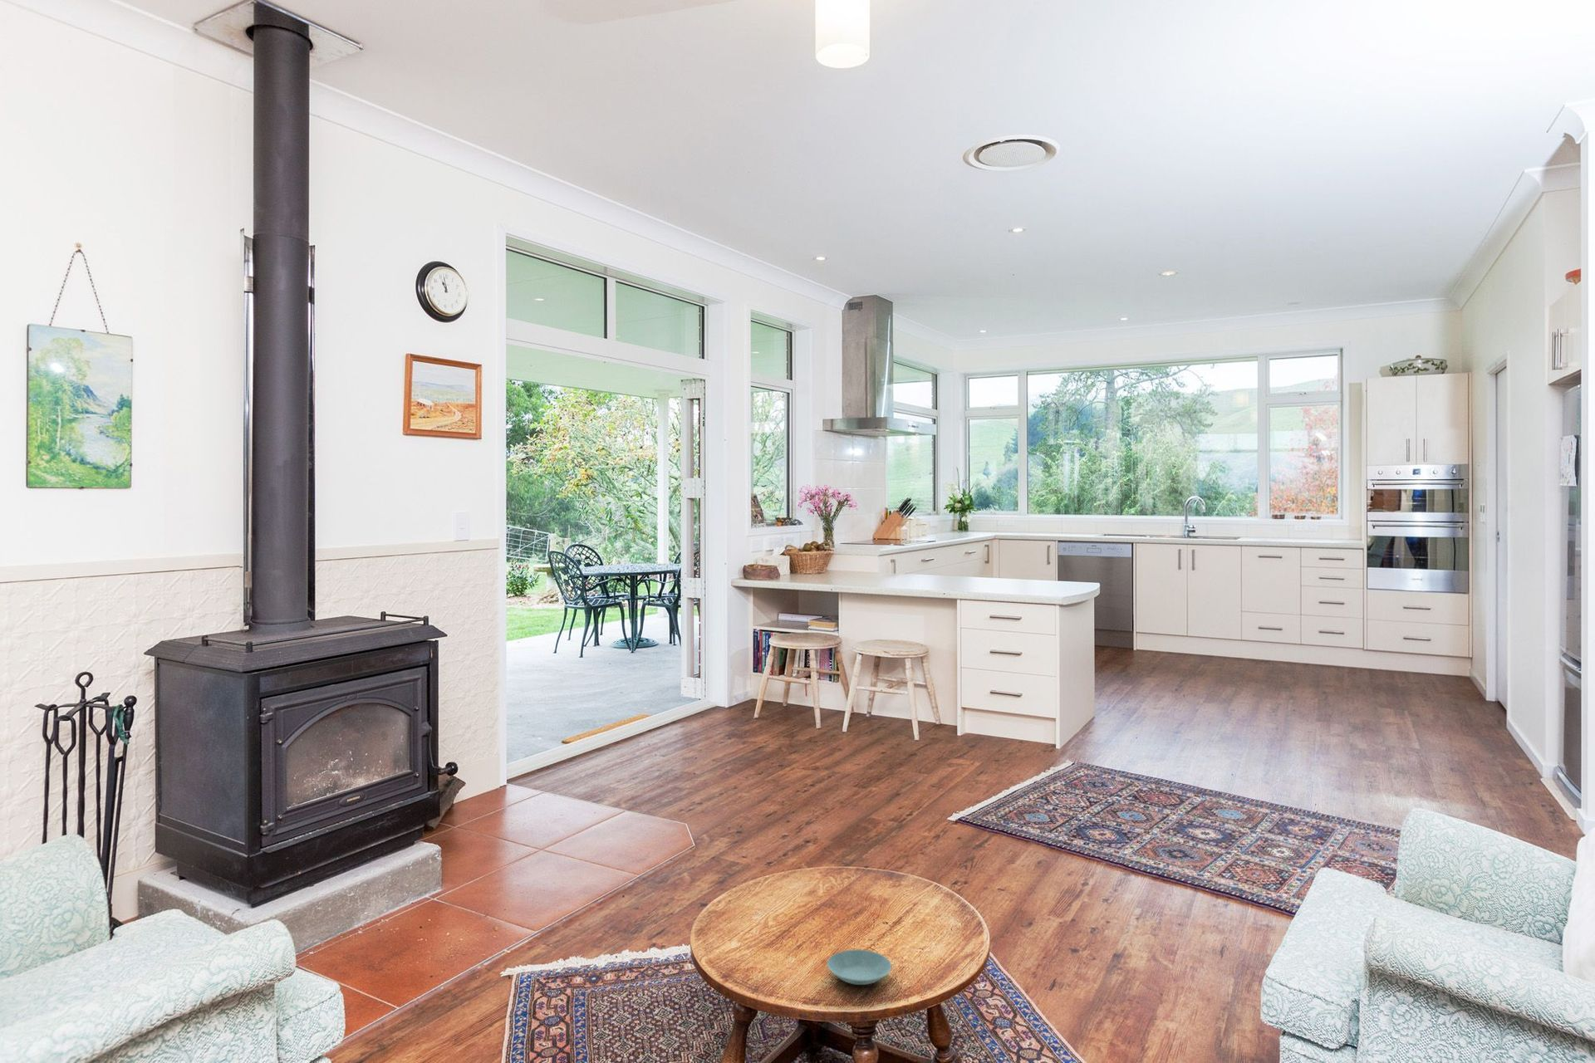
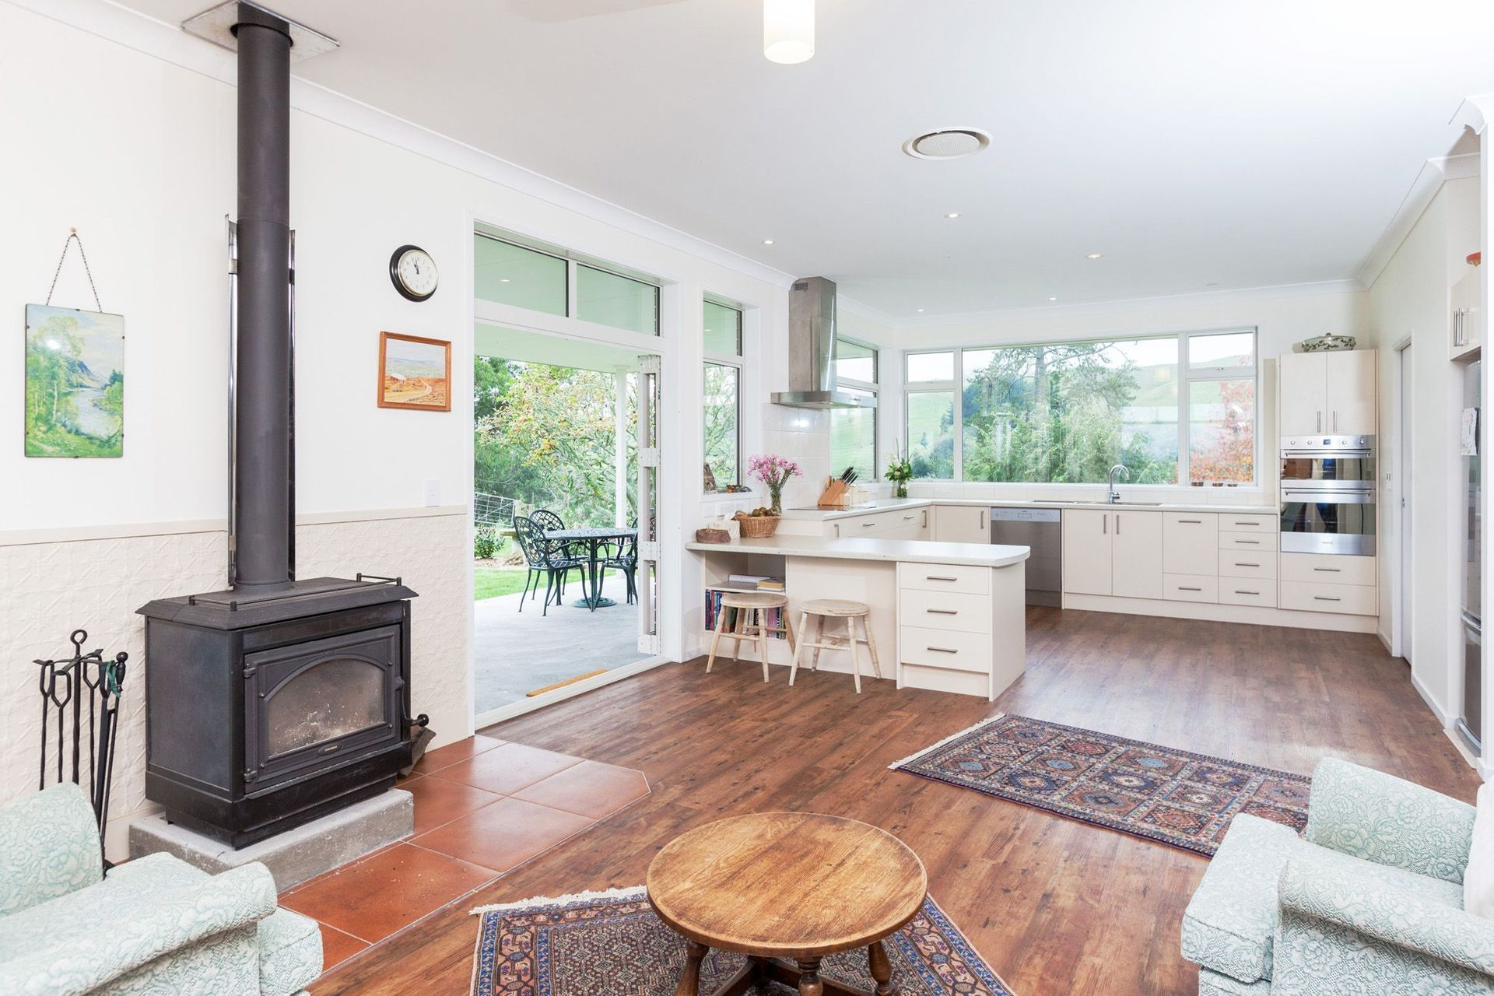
- saucer (859, 970)
